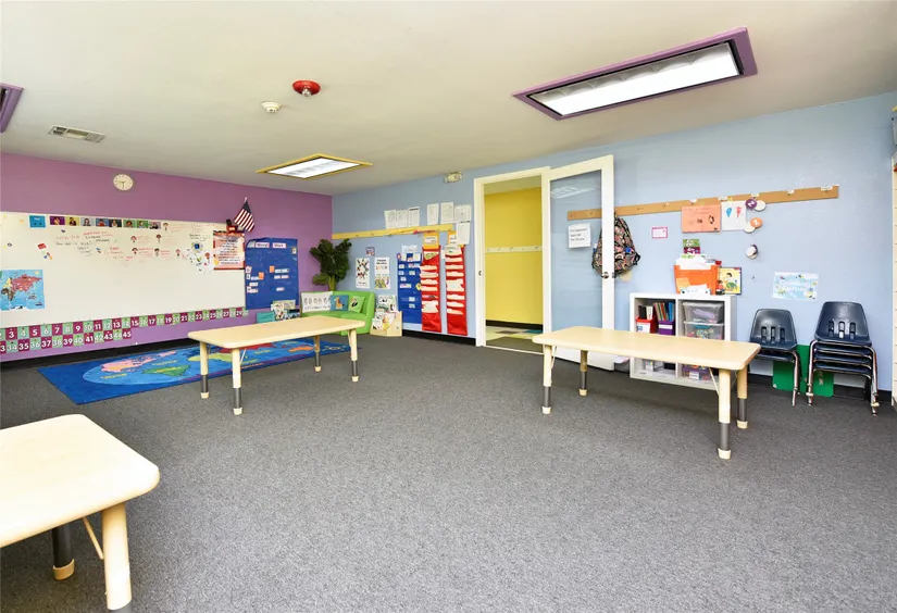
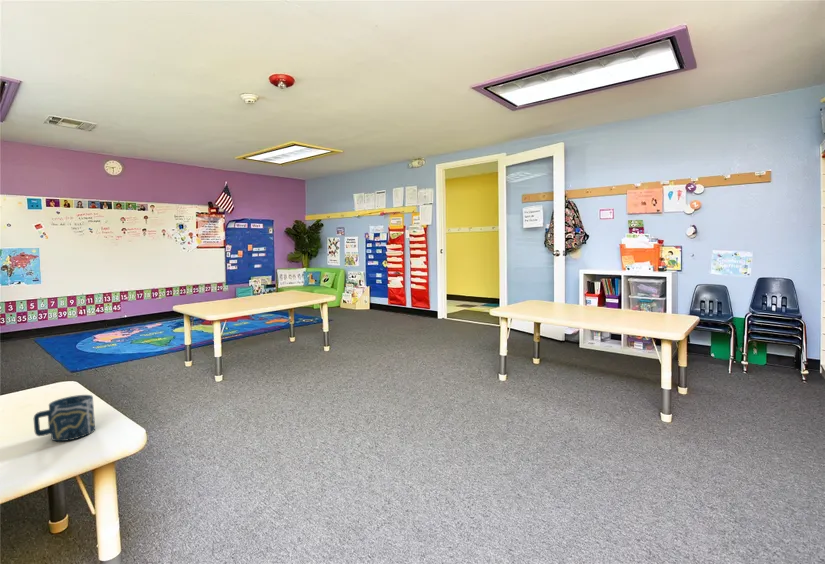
+ cup (65, 418)
